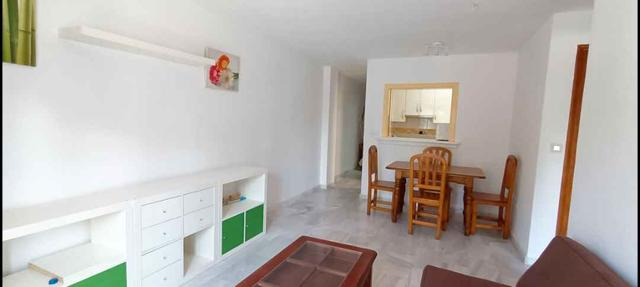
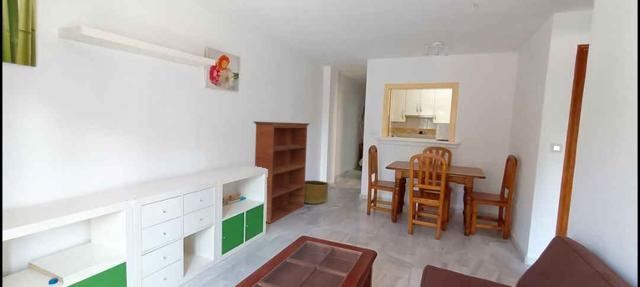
+ basket (313, 191)
+ bookcase (282, 168)
